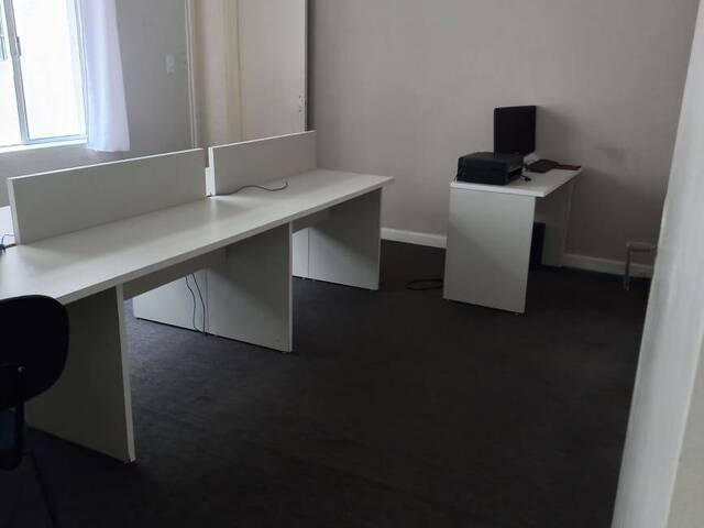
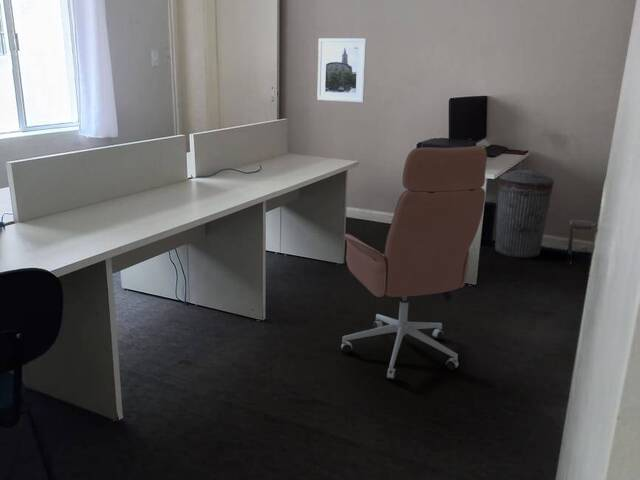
+ office chair (410, 252)
+ trash can (522, 209)
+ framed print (341, 70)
